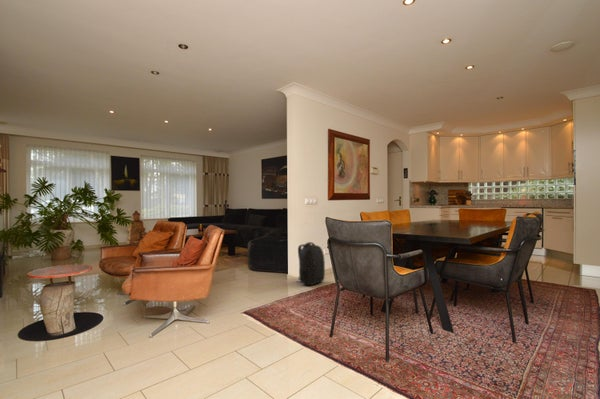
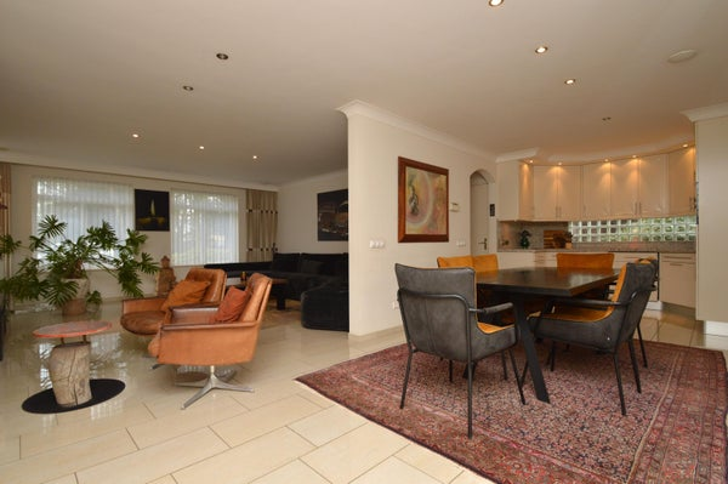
- backpack (309, 262)
